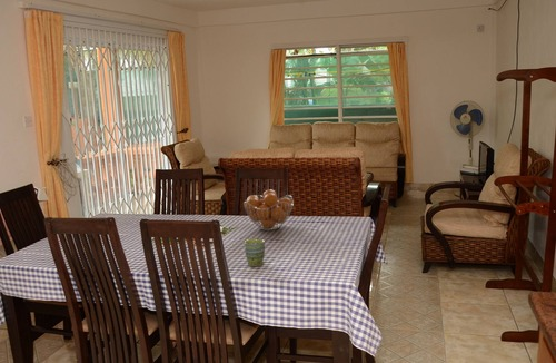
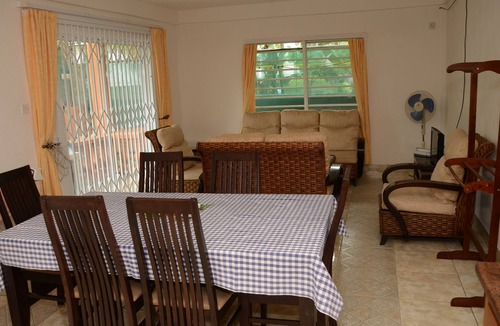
- fruit basket (268, 209)
- mug (254, 251)
